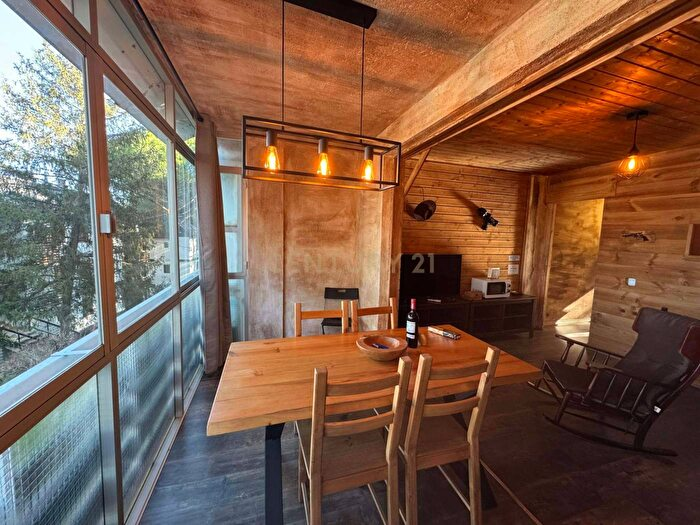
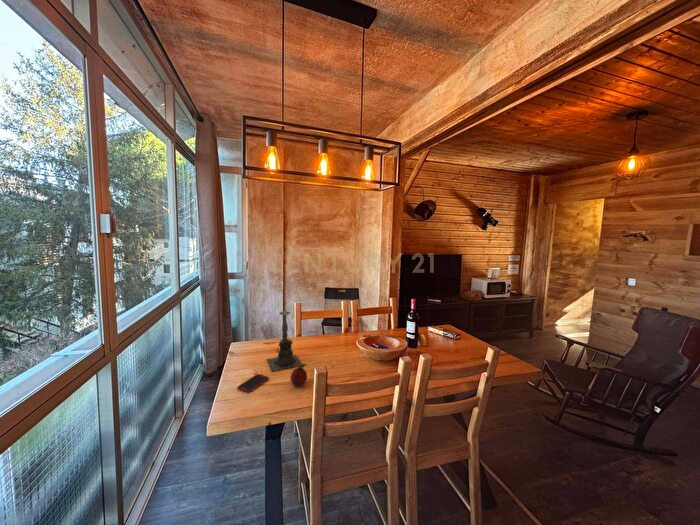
+ cell phone (253, 382)
+ fruit (299, 374)
+ candle holder (284, 333)
